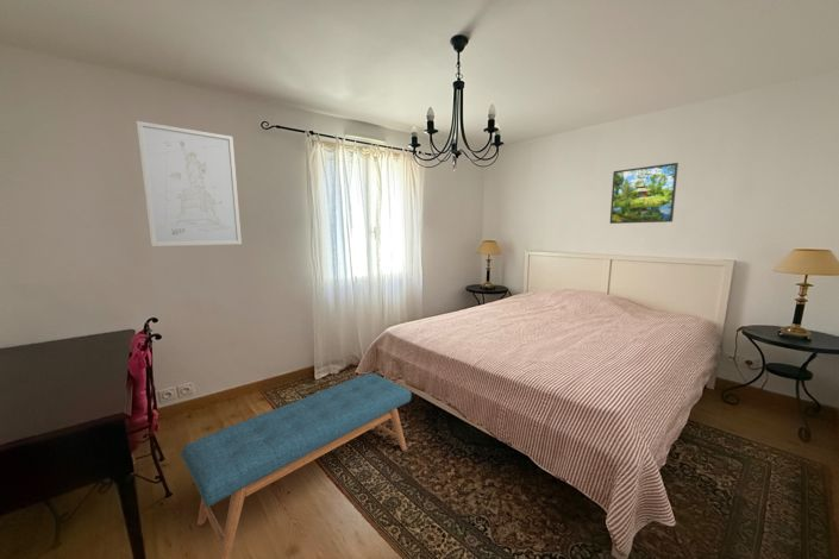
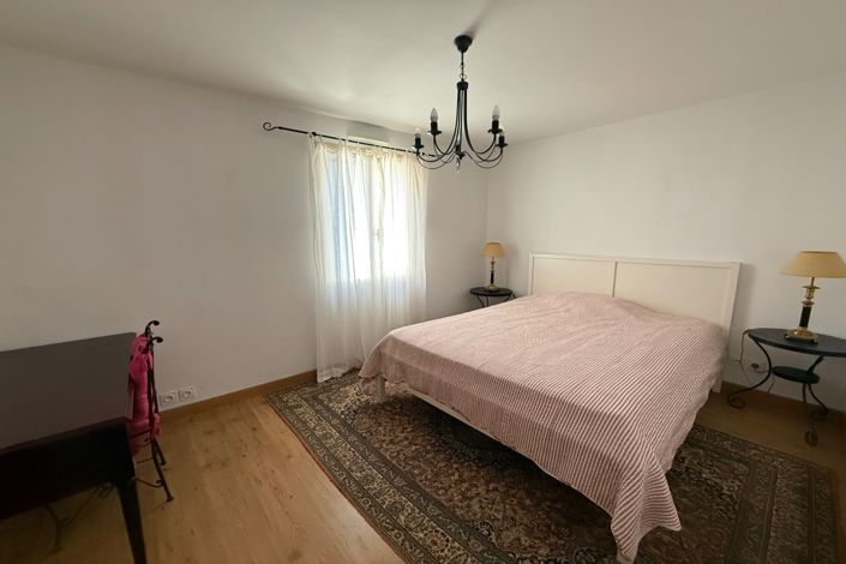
- bench (314, 445)
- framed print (641, 195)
- wall art (193, 188)
